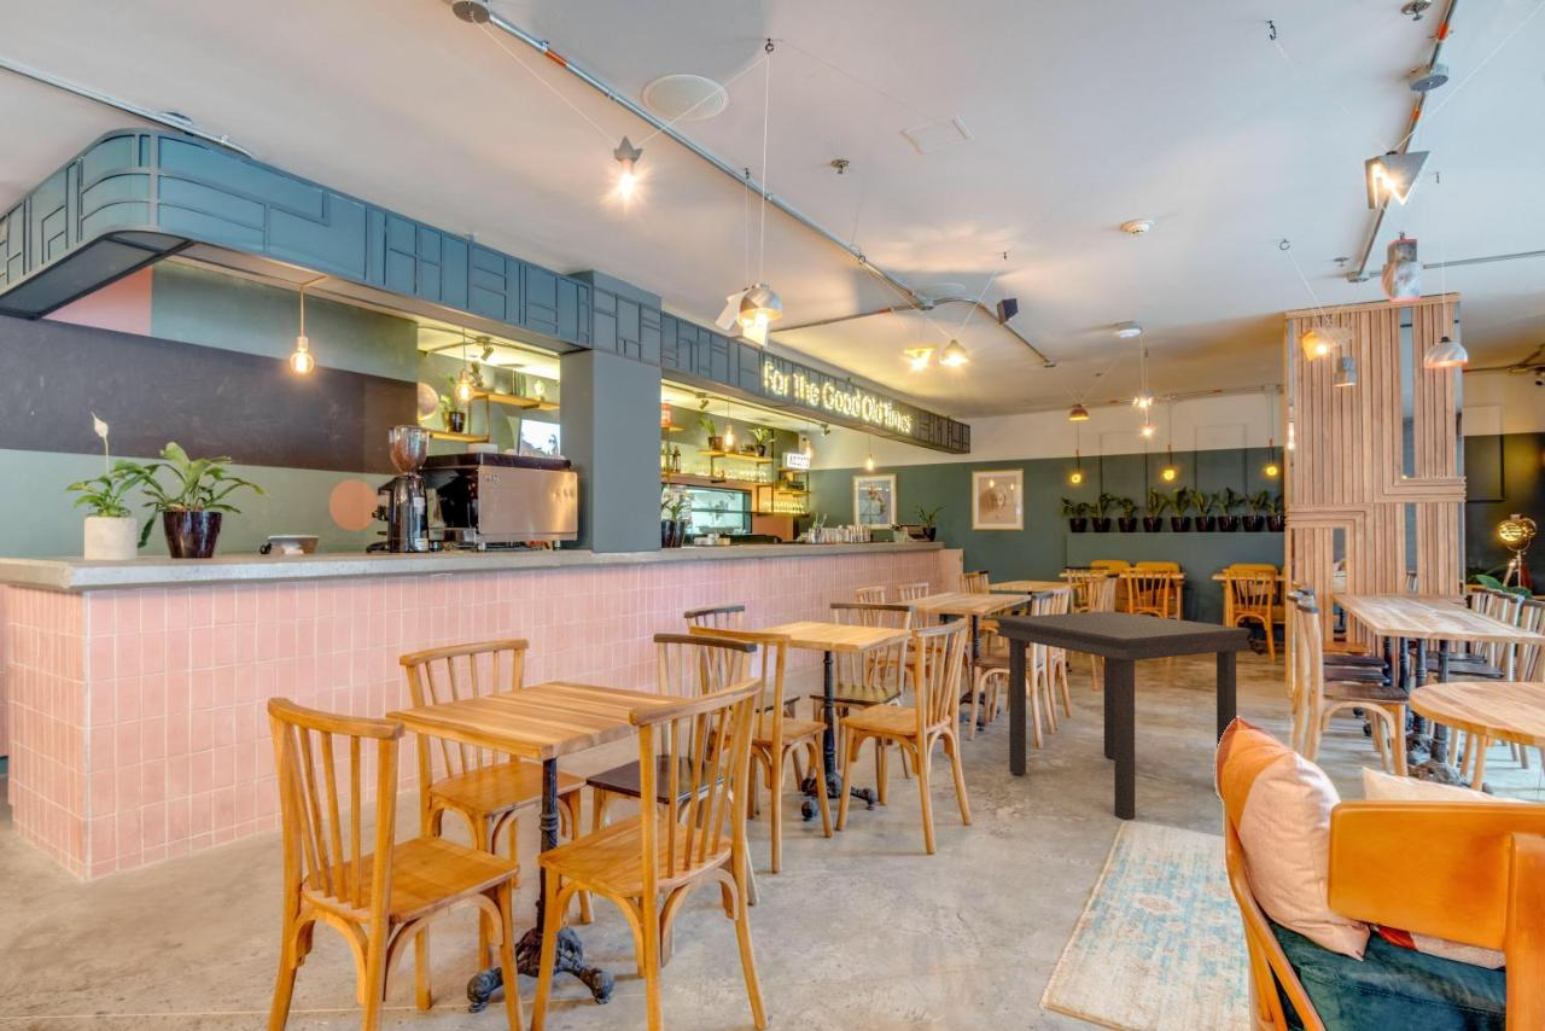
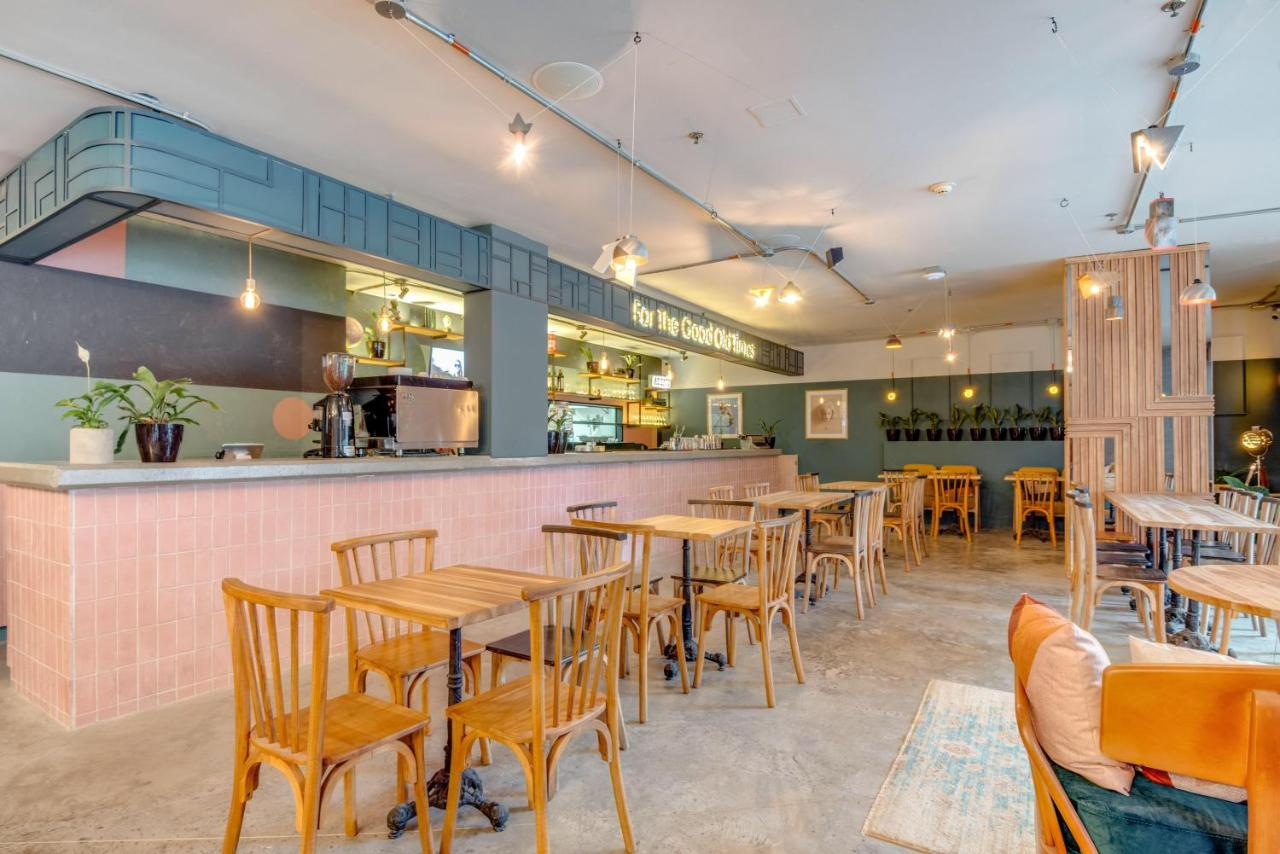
- dining table (1117, 703)
